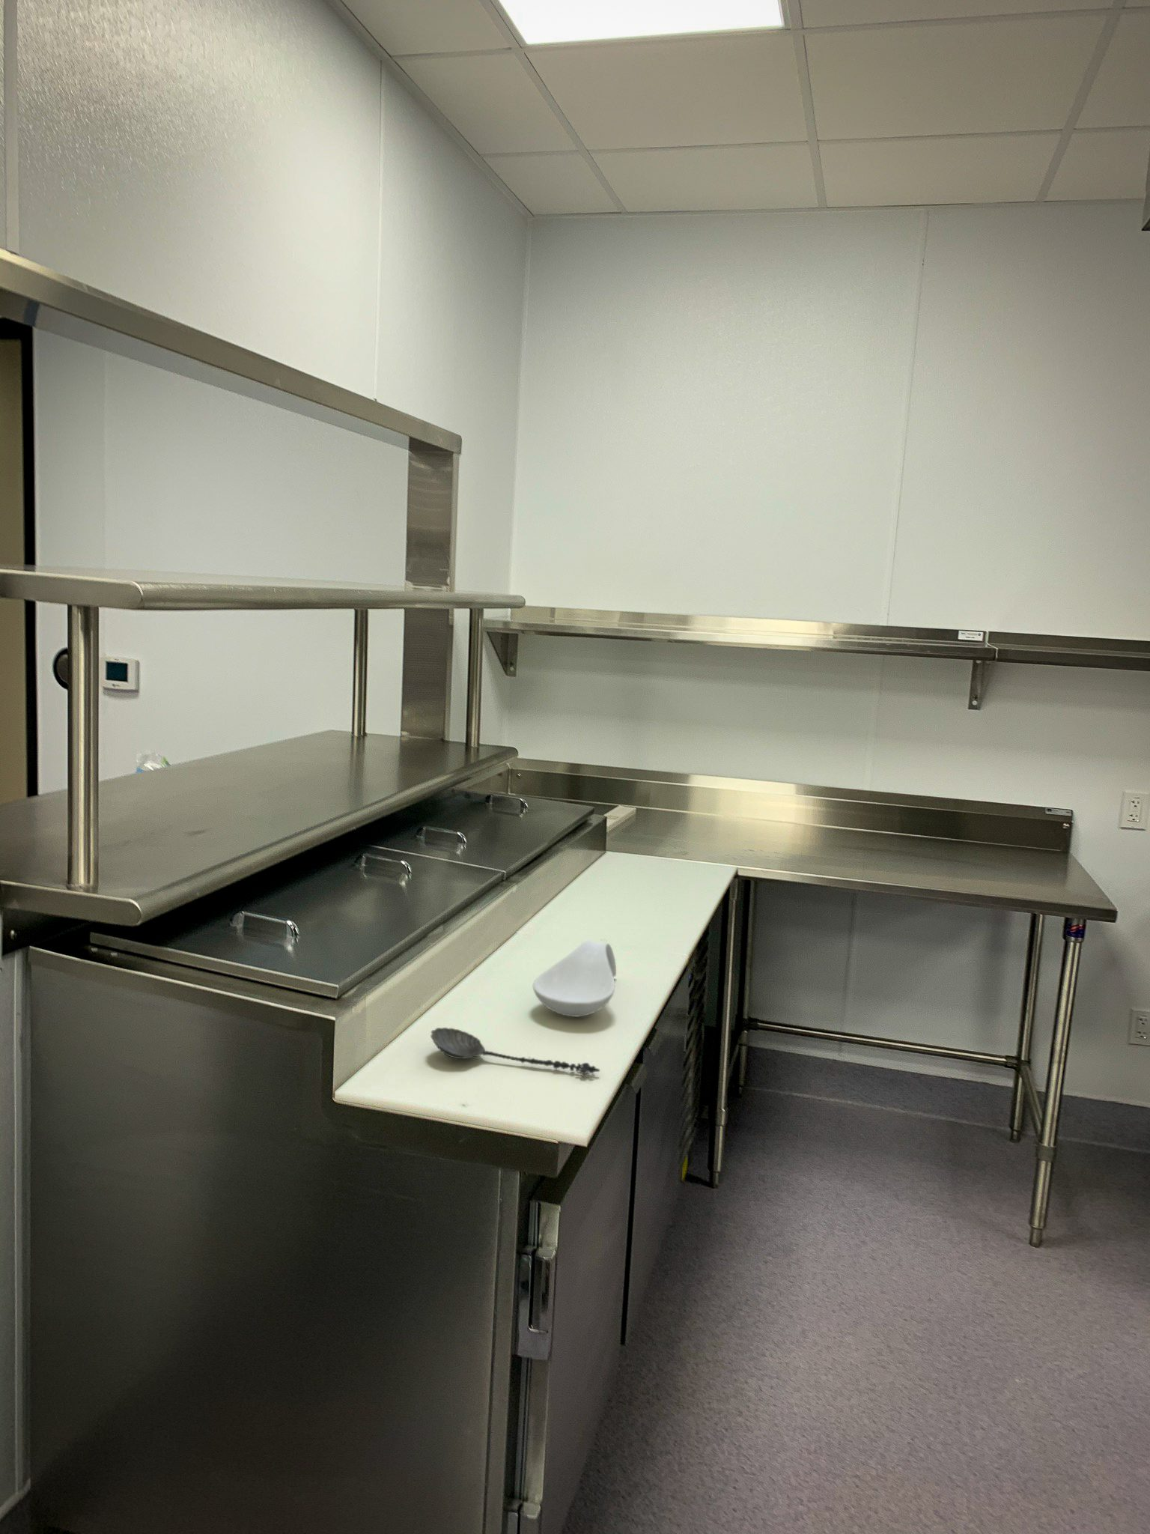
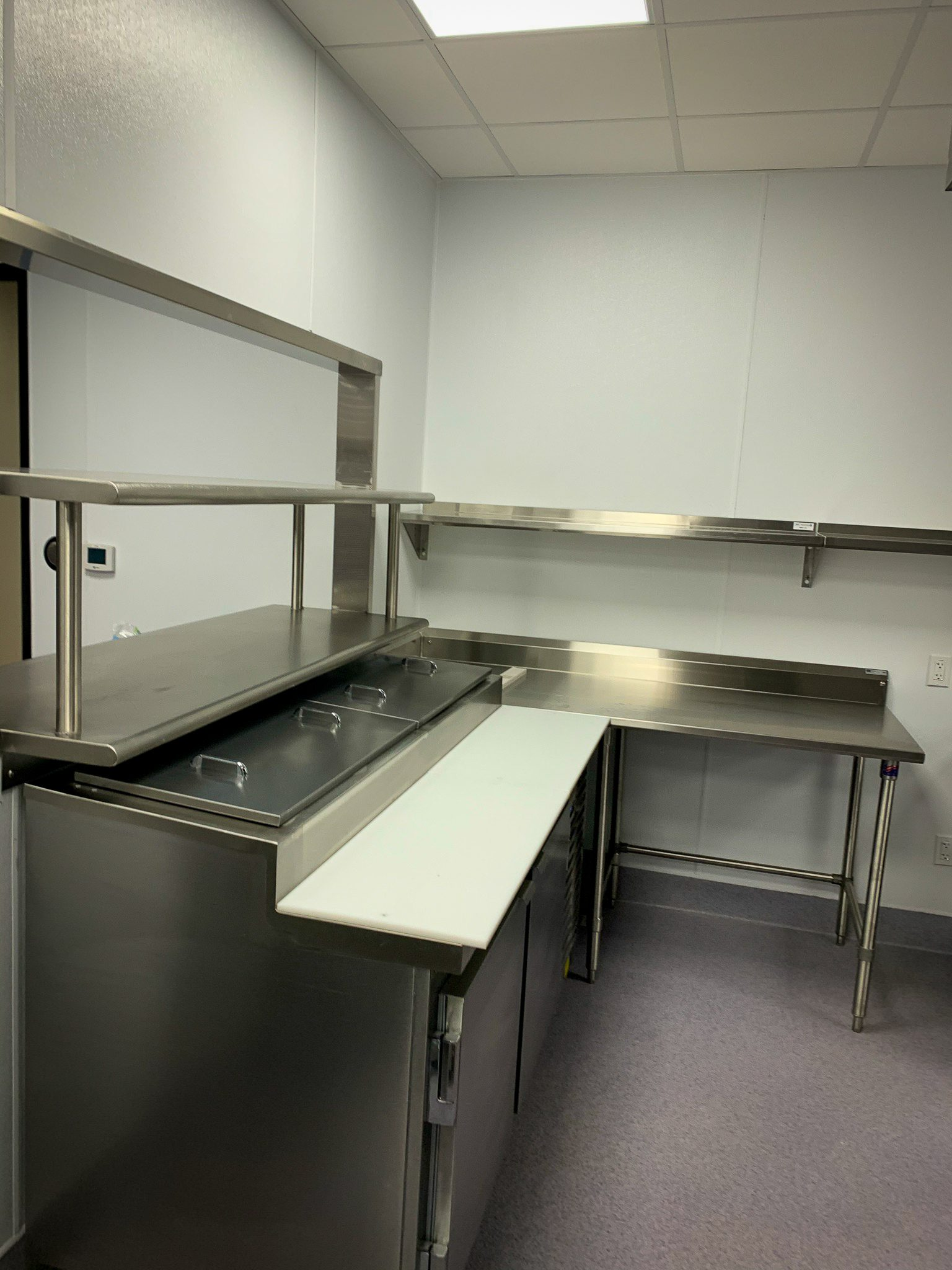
- spoon (512, 1056)
- spoon rest (583, 975)
